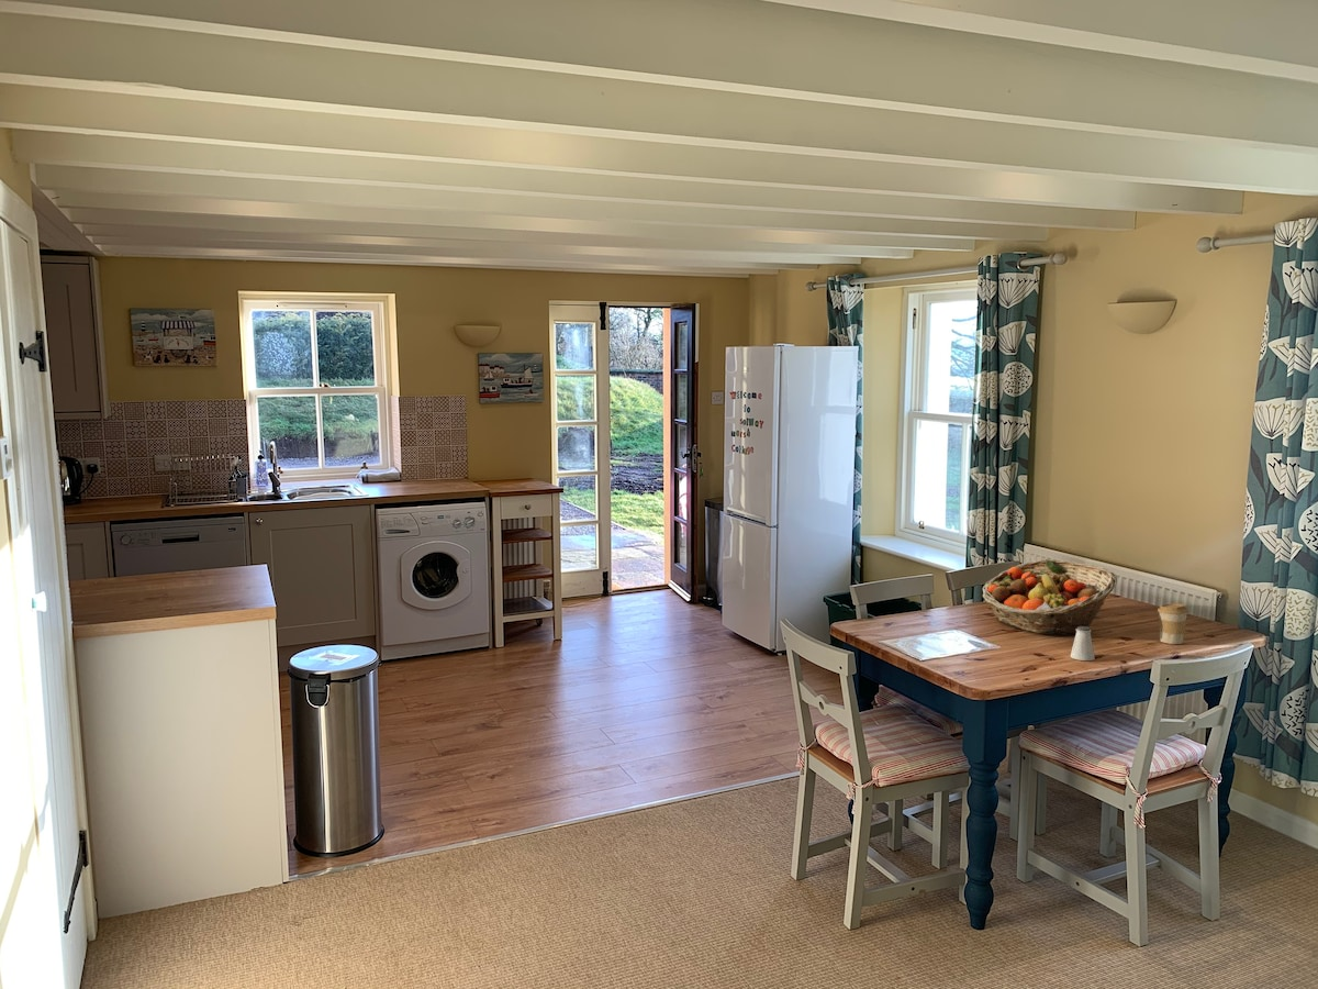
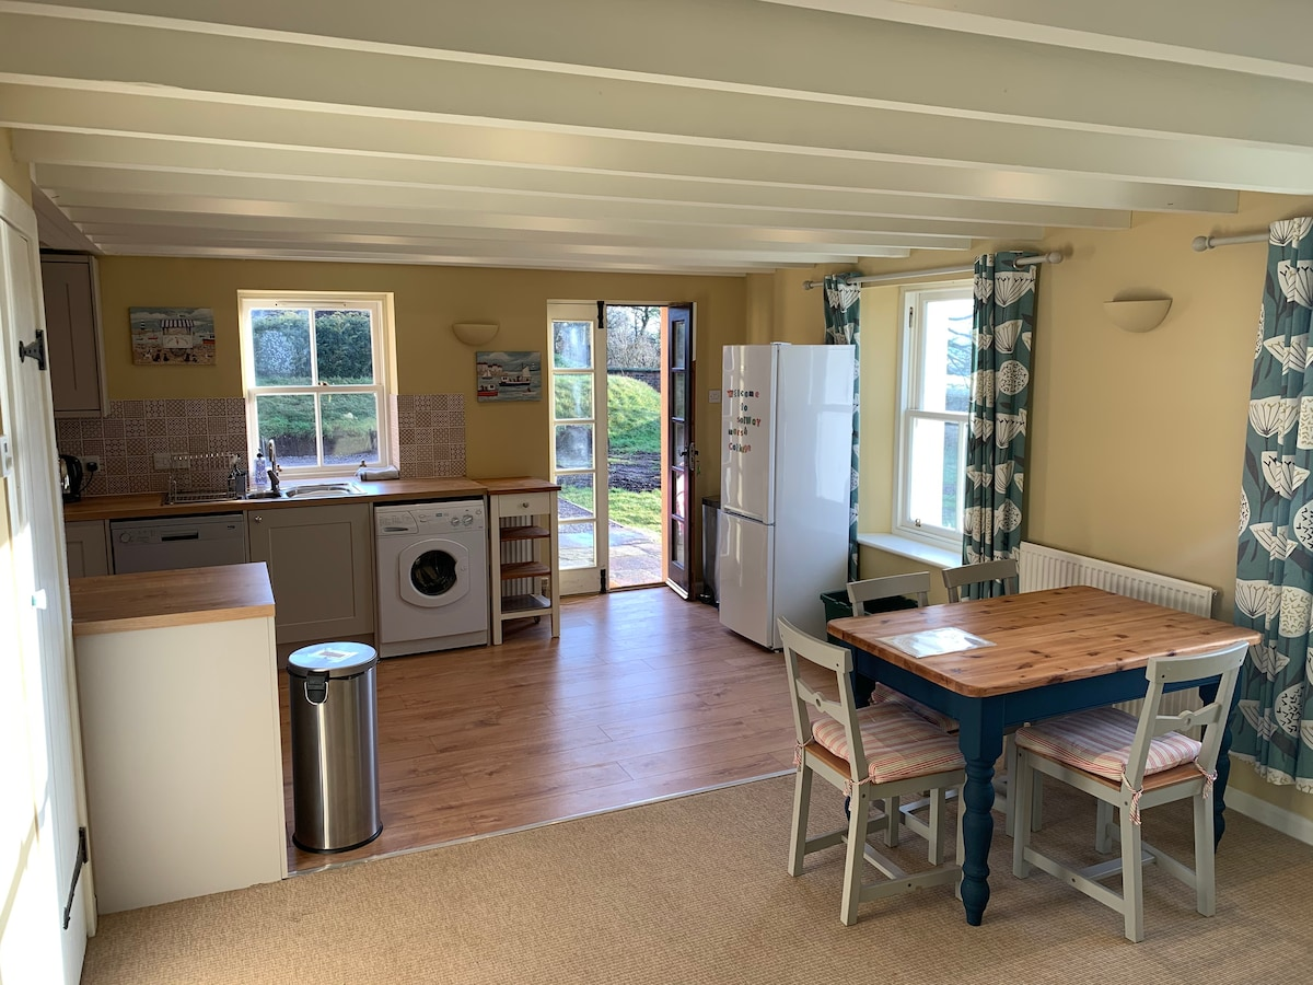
- saltshaker (1083, 642)
- fruit basket (1047, 594)
- coffee cup (1172, 622)
